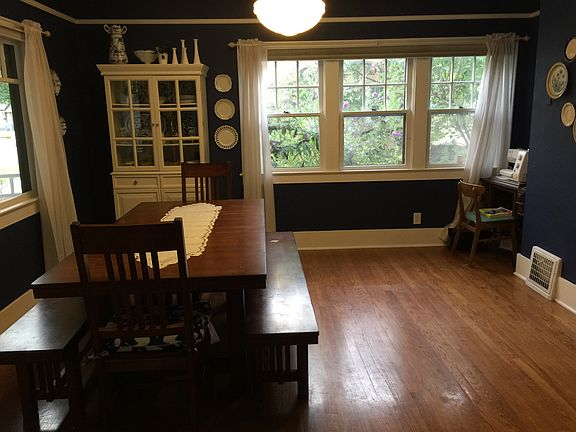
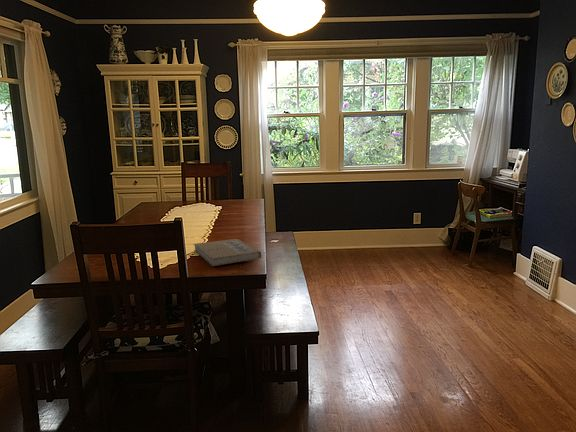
+ book (226, 251)
